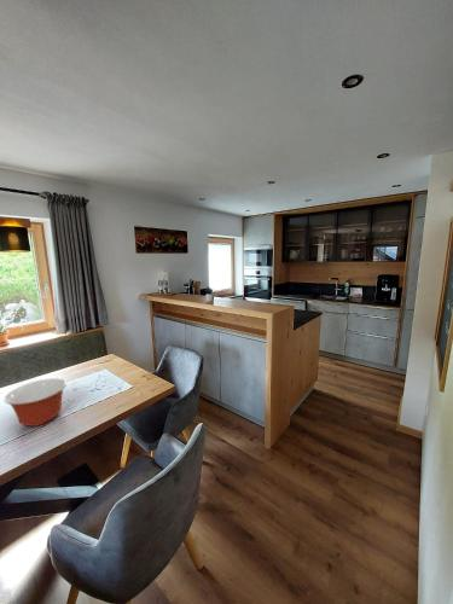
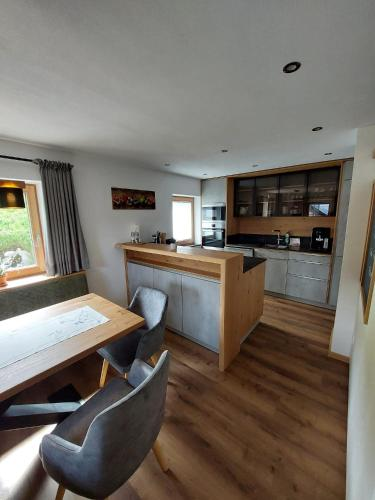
- mixing bowl (39, 403)
